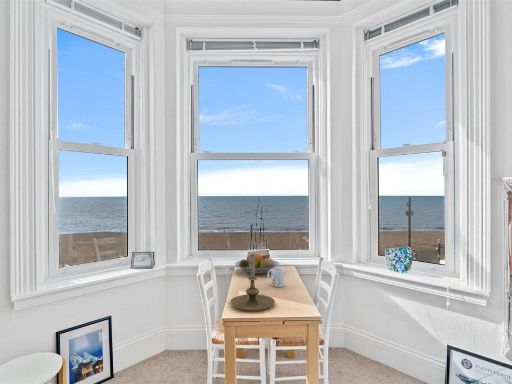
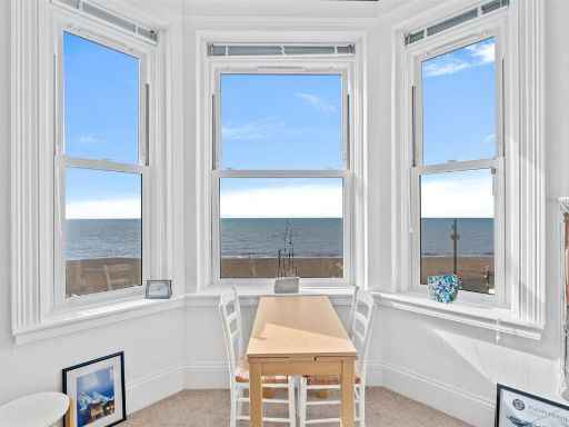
- candle holder (252, 279)
- mug (275, 277)
- fruit bowl (257, 261)
